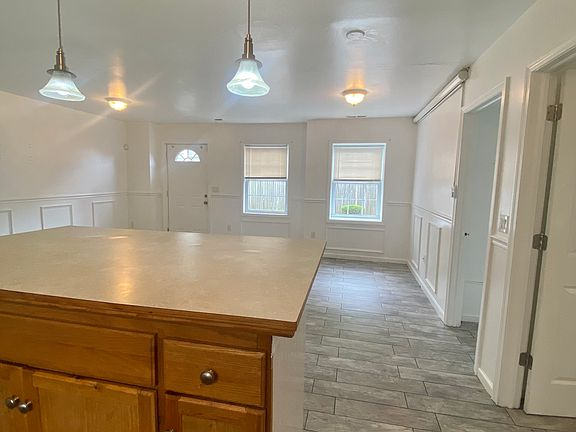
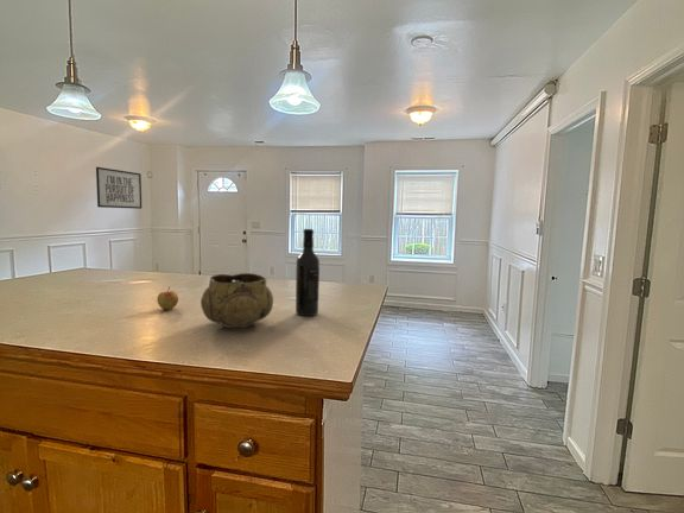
+ apple (167, 297)
+ decorative bowl (238, 300)
+ mirror (120, 189)
+ wine bottle (308, 271)
